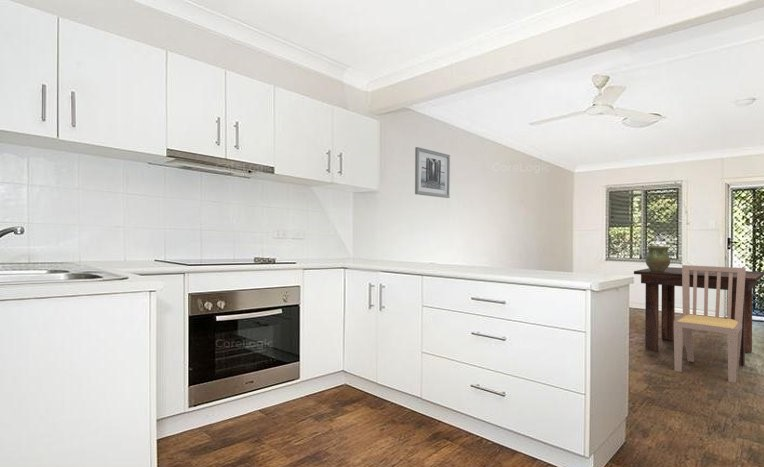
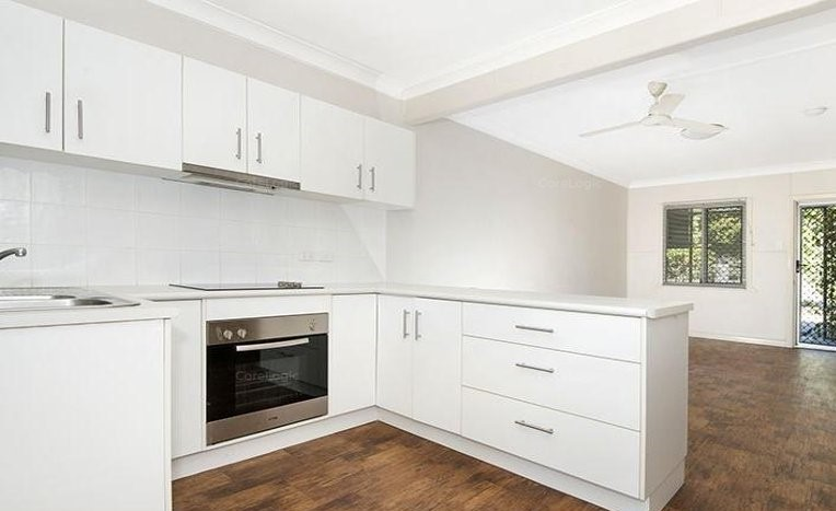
- ceramic jug (657, 258)
- dining chair (708, 319)
- wall art (433, 173)
- dining table (698, 287)
